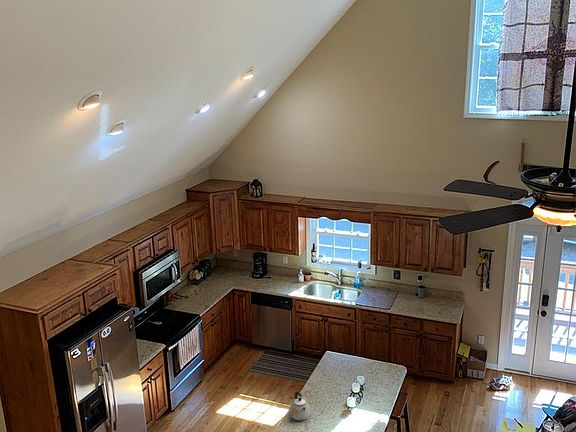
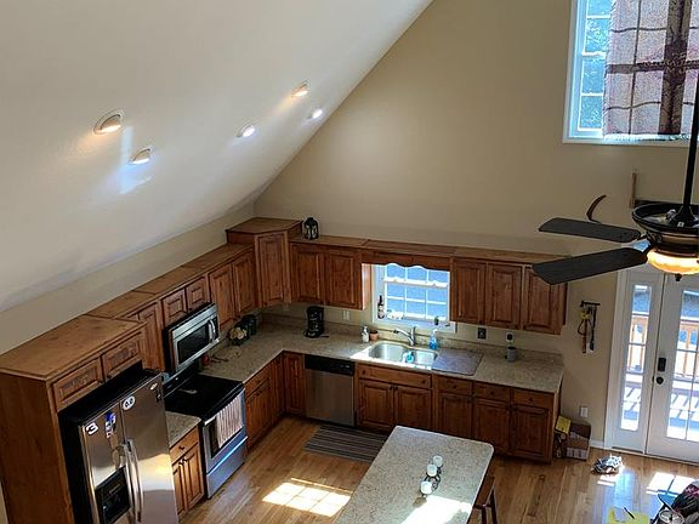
- kettle (300, 405)
